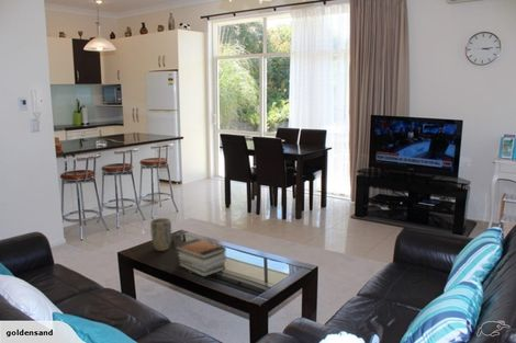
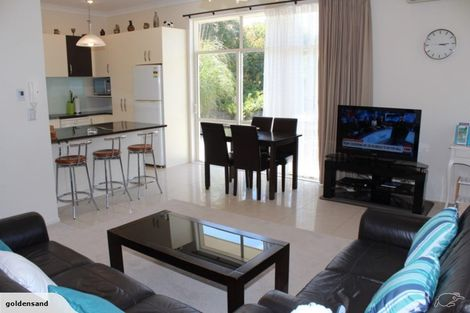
- book stack (201, 256)
- plant pot (160, 235)
